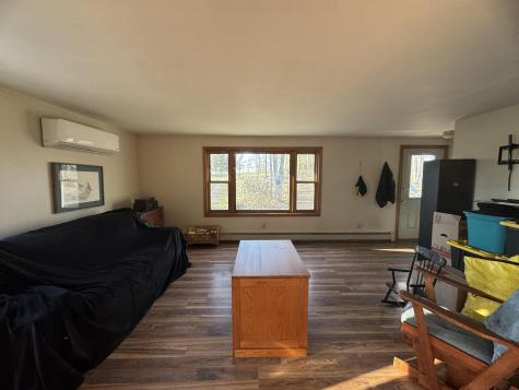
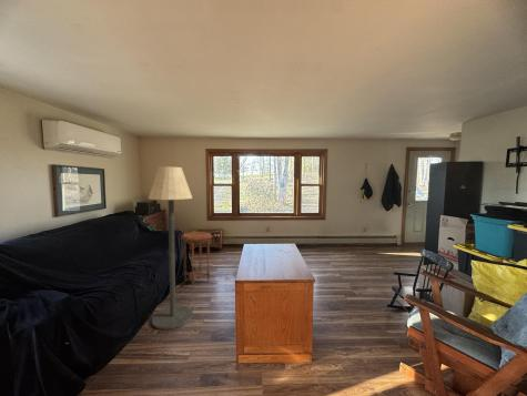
+ side table (193, 258)
+ floor lamp (171, 244)
